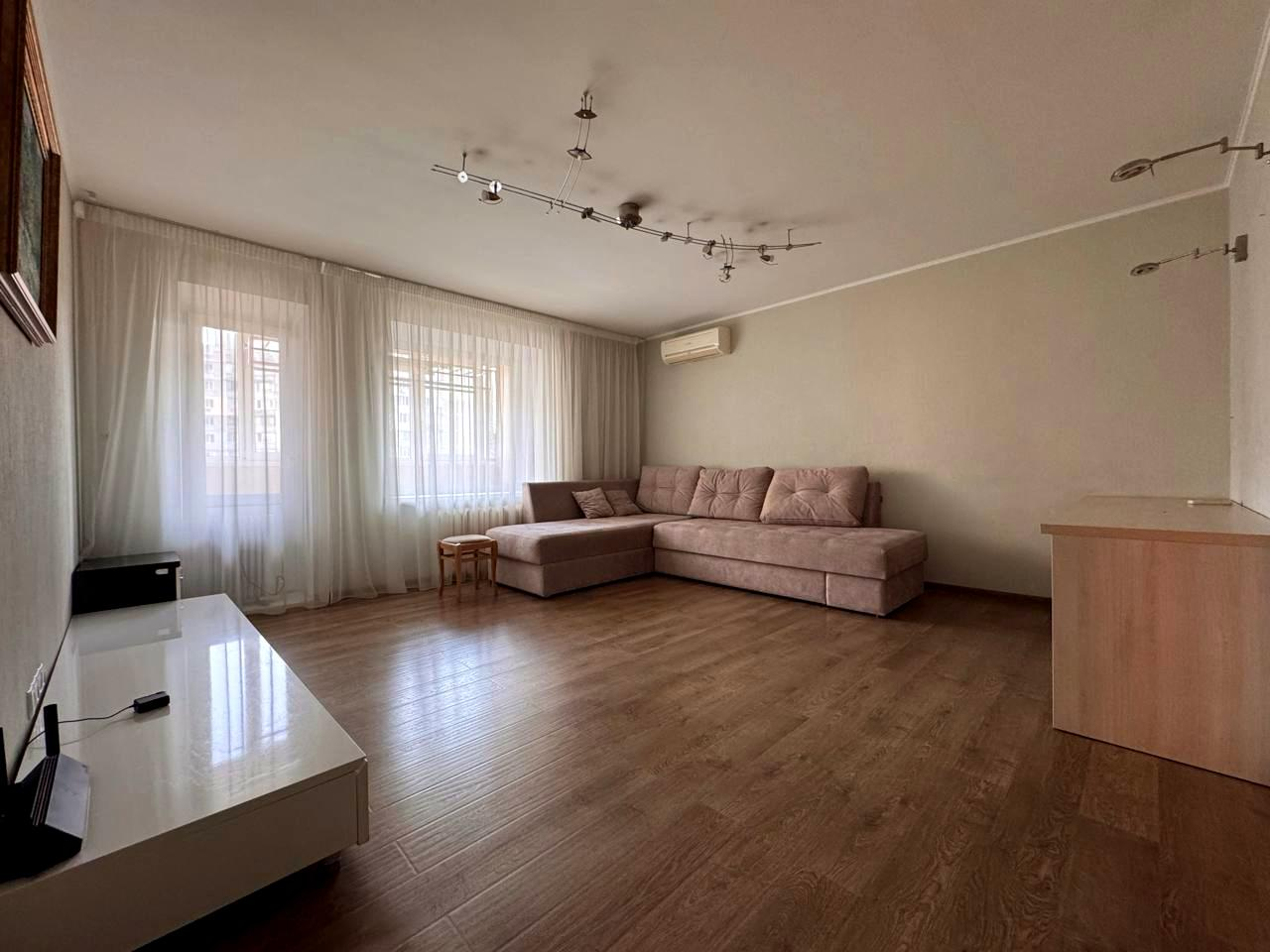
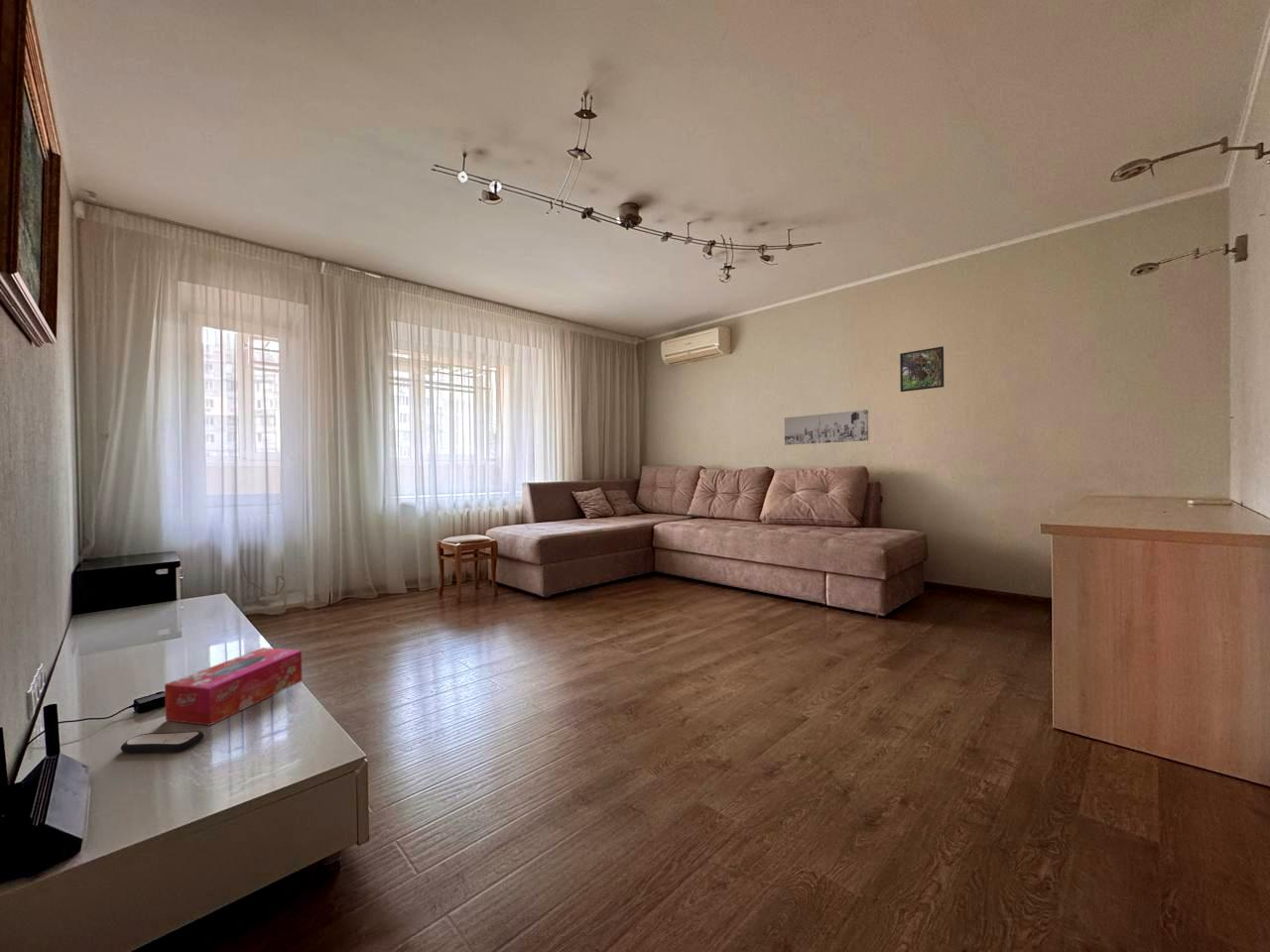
+ tissue box (239, 682)
+ remote control (162, 742)
+ wall art (824, 428)
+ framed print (921, 369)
